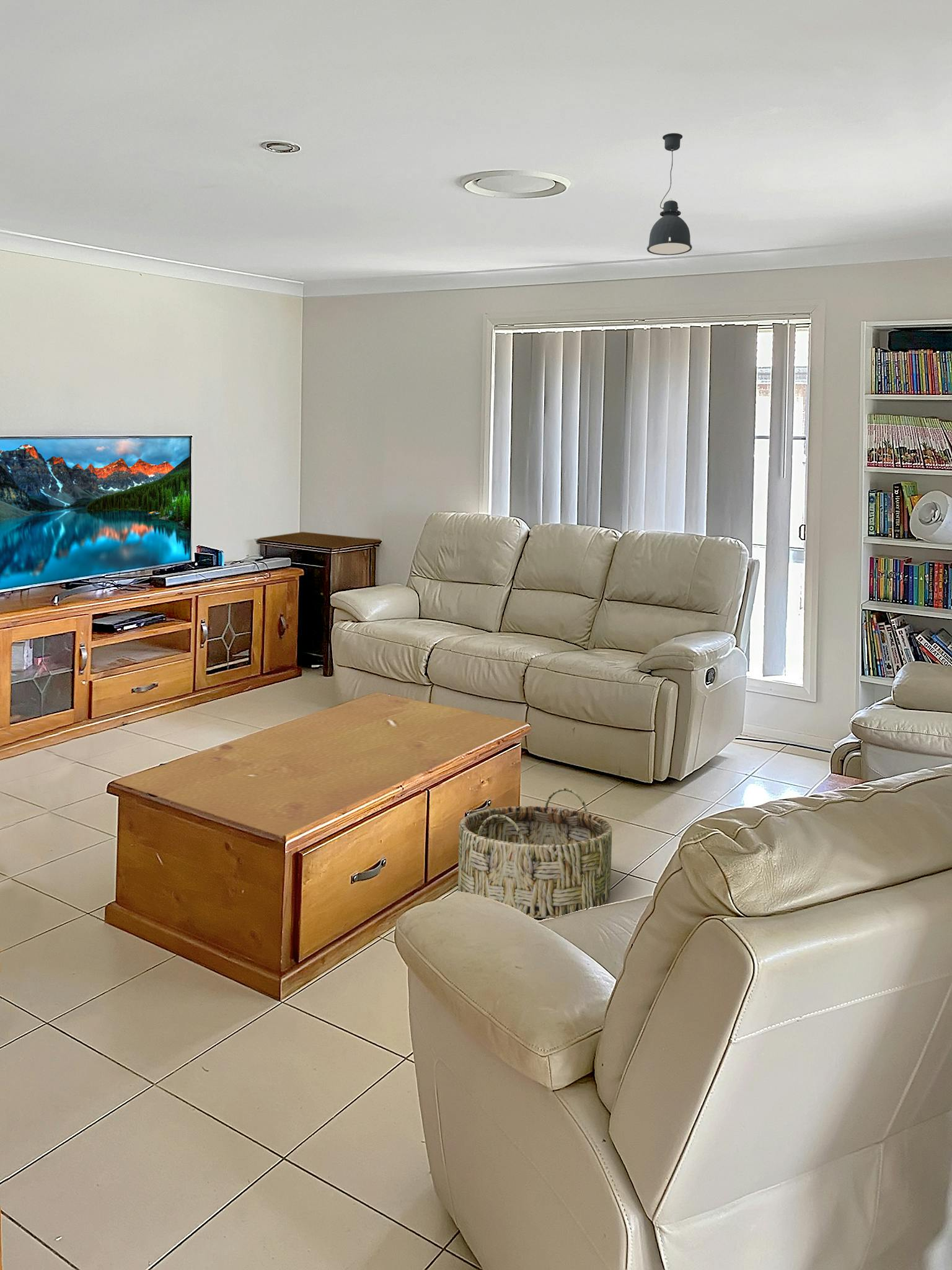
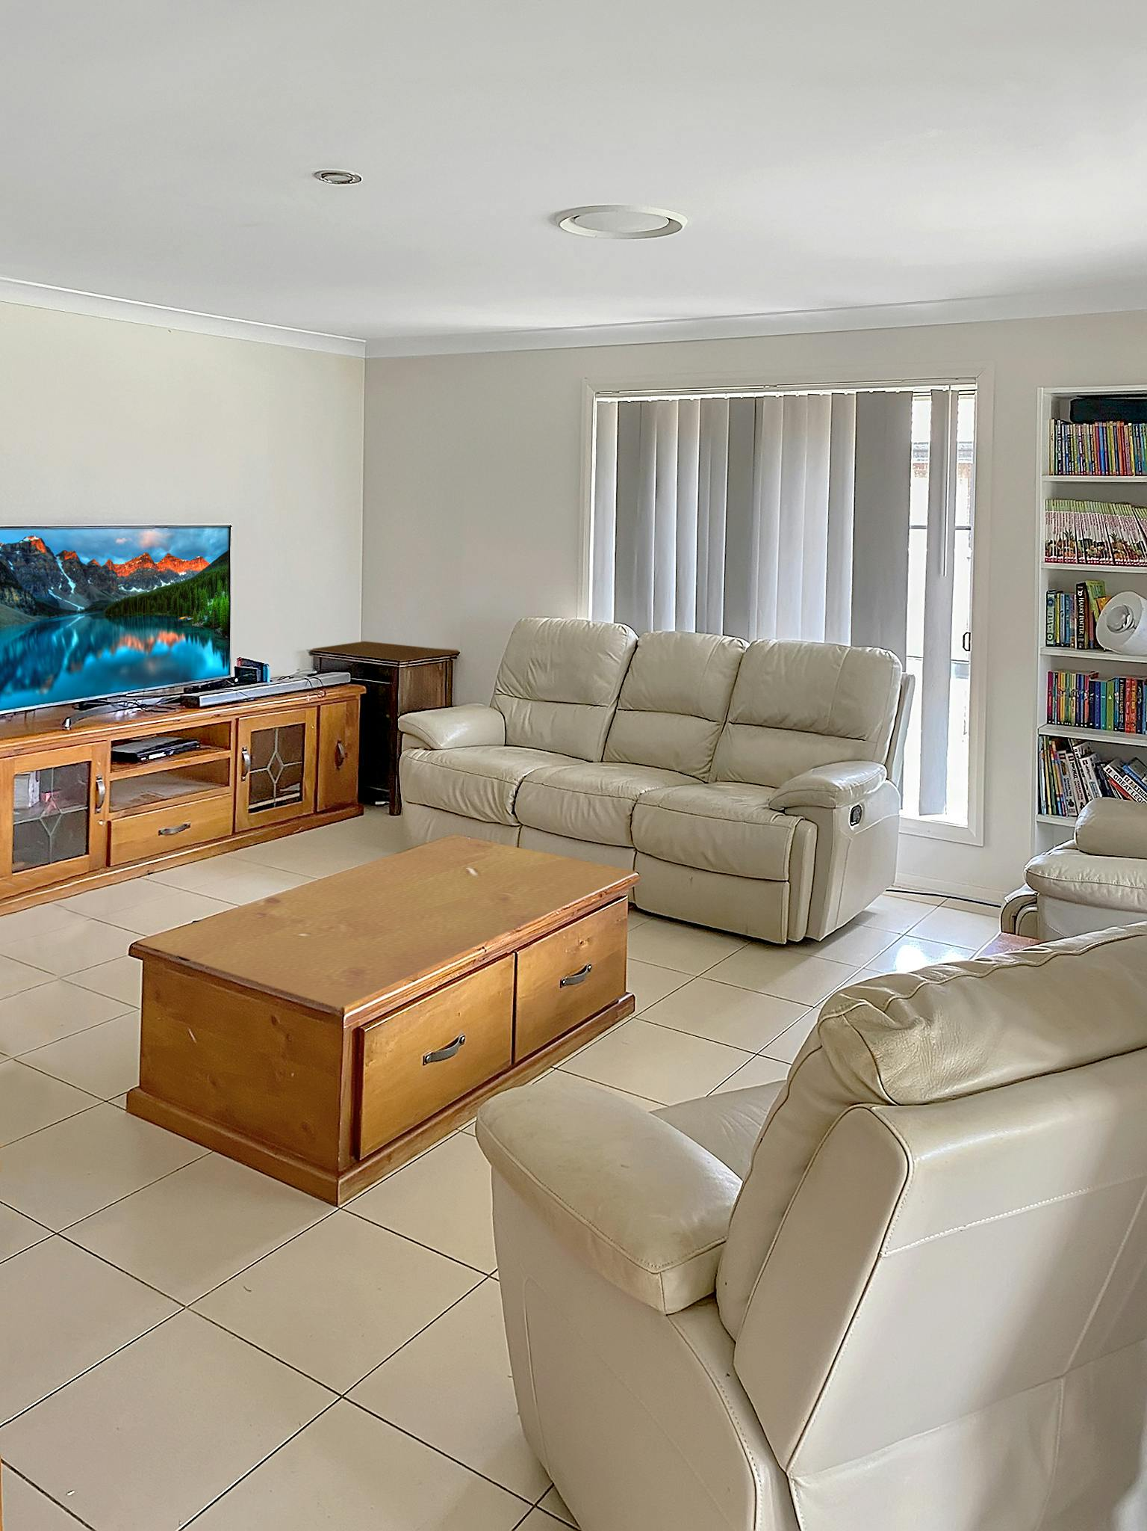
- basket (534, 846)
- pendant light (671, 193)
